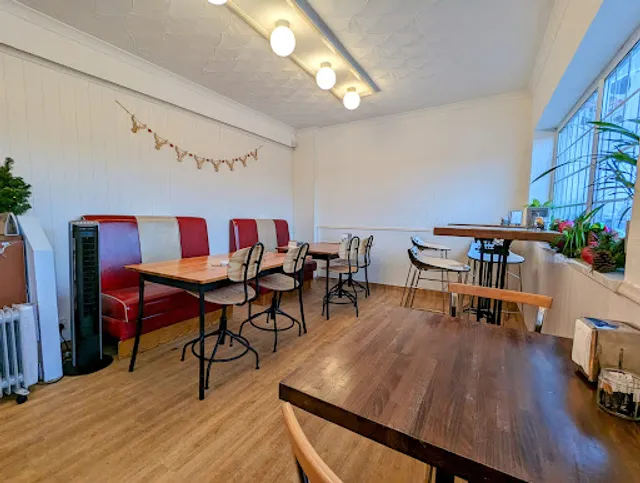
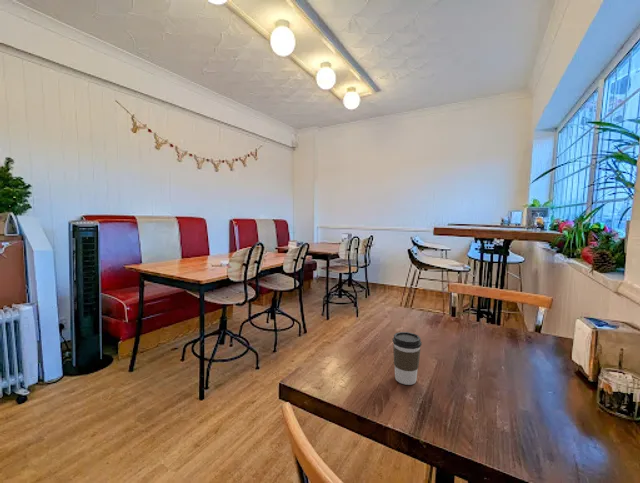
+ coffee cup (406, 358)
